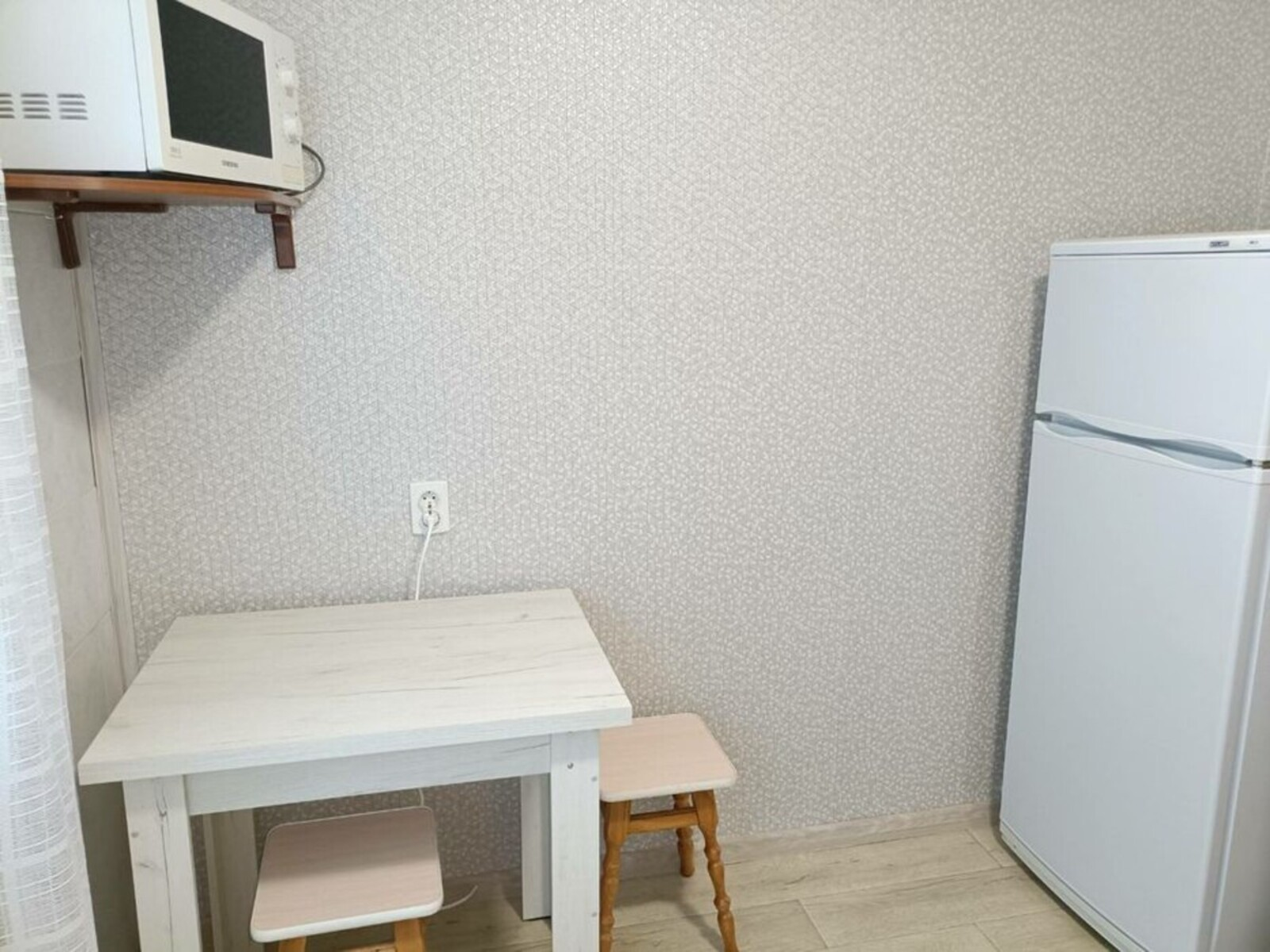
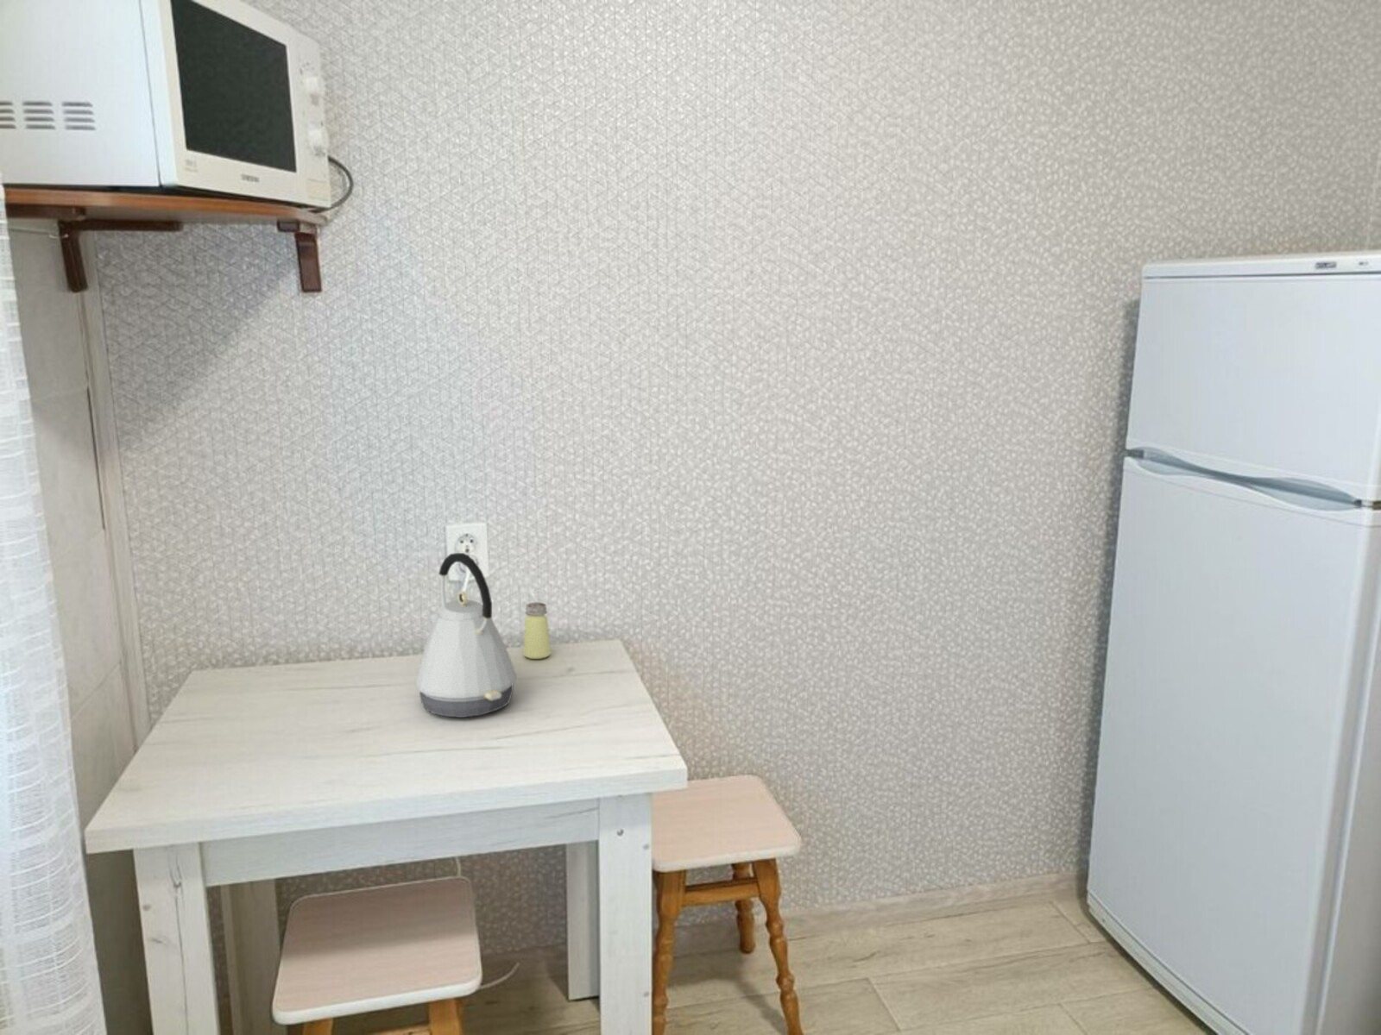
+ kettle (462, 628)
+ saltshaker (536, 629)
